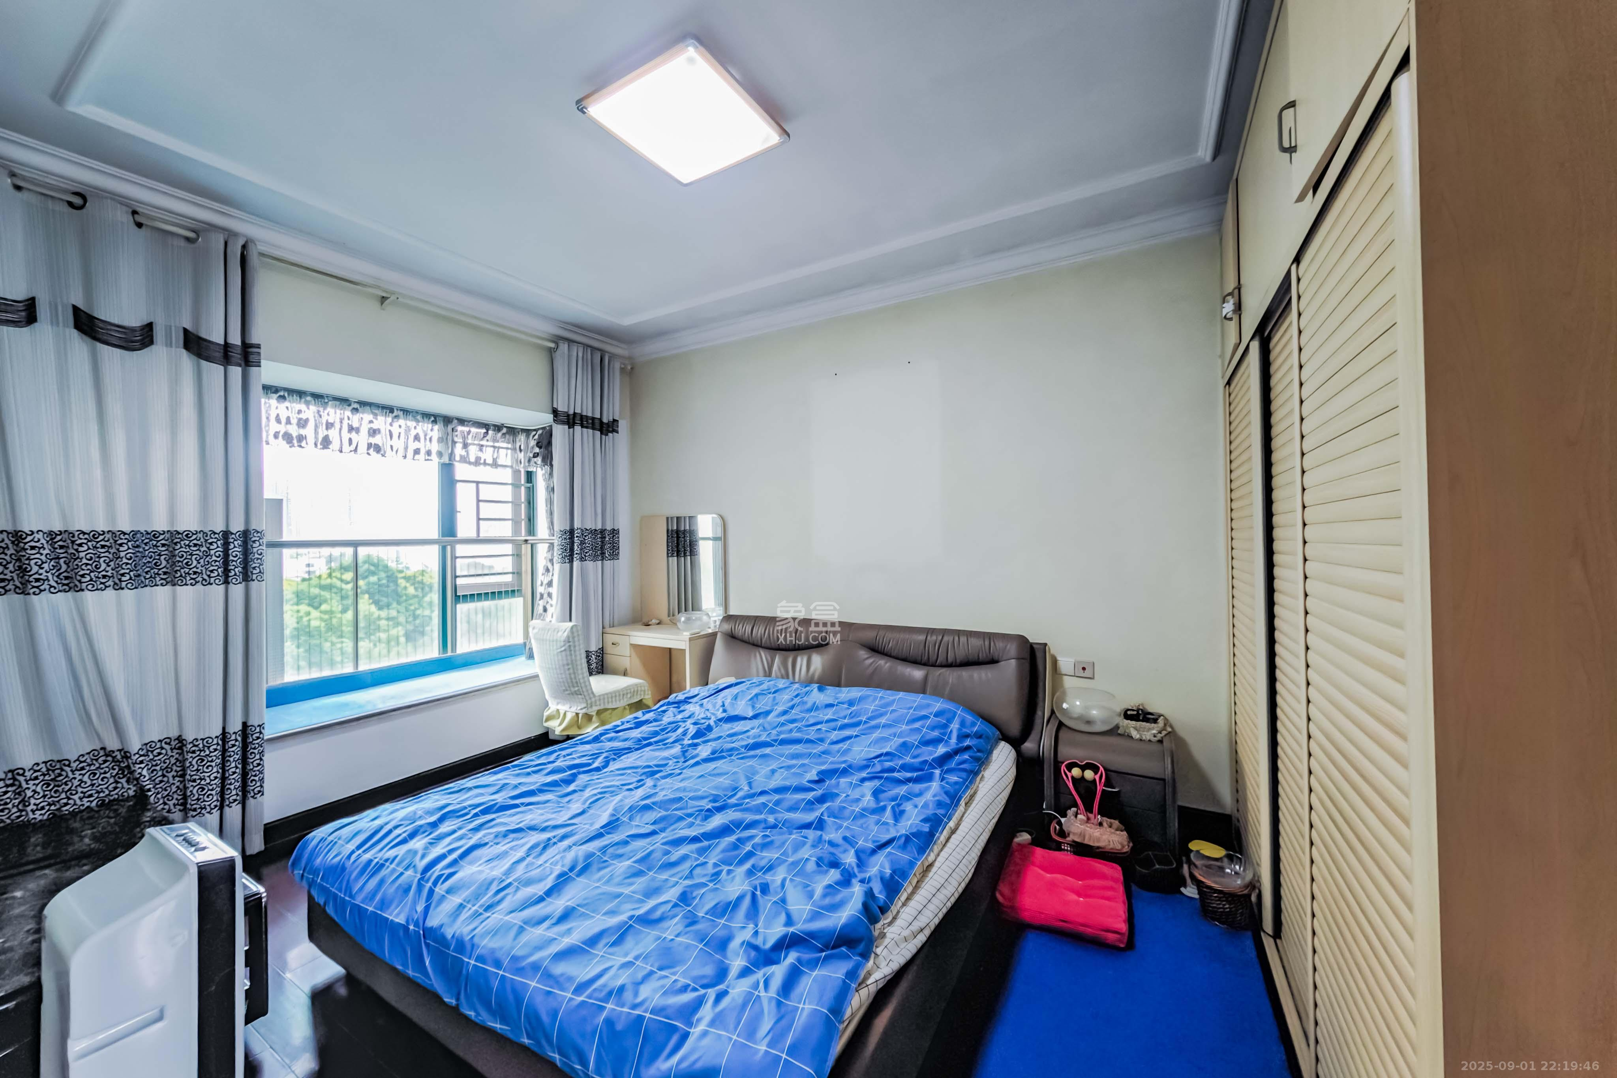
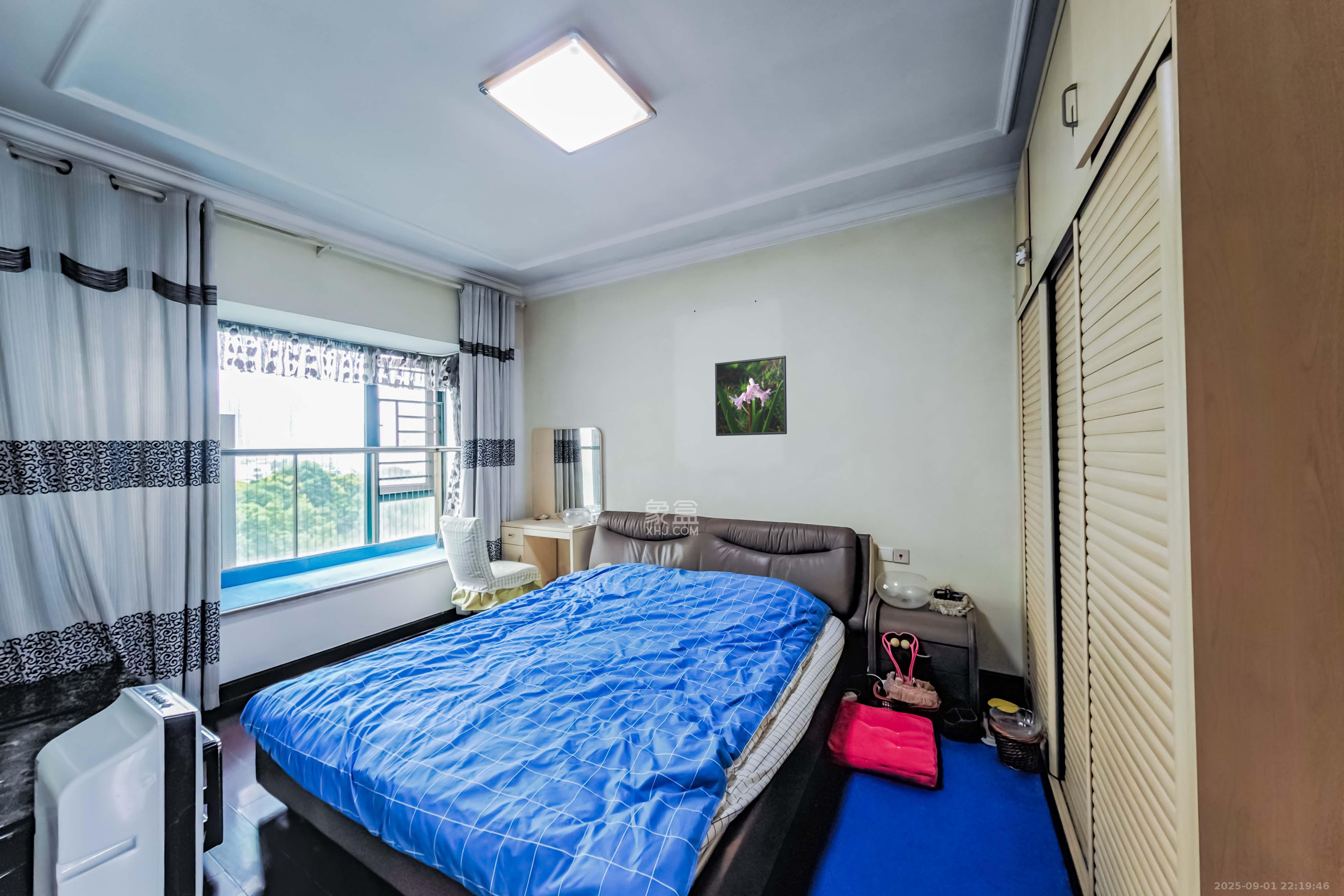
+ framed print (749, 397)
